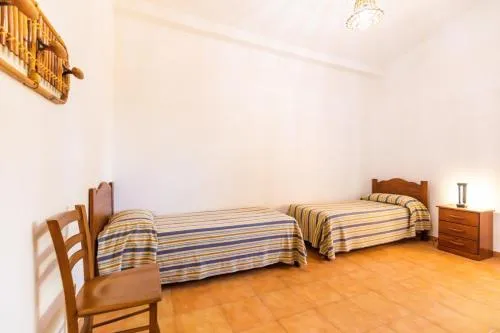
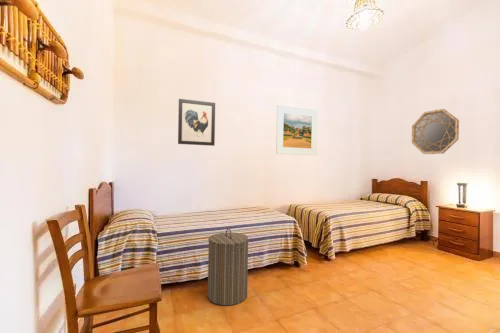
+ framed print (297, 131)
+ laundry hamper (228, 261)
+ home mirror (433, 132)
+ wall art (197, 122)
